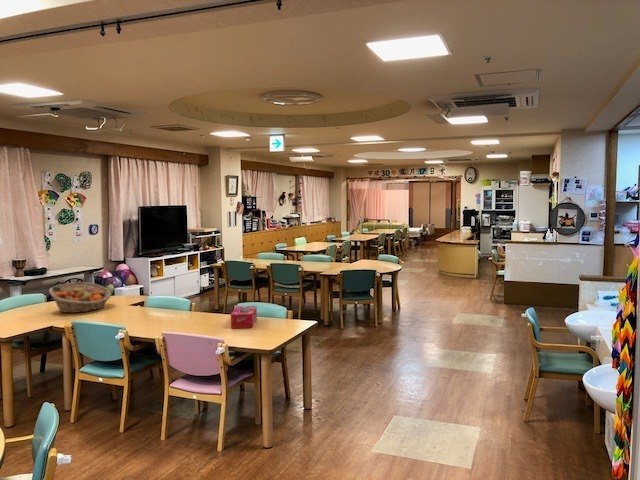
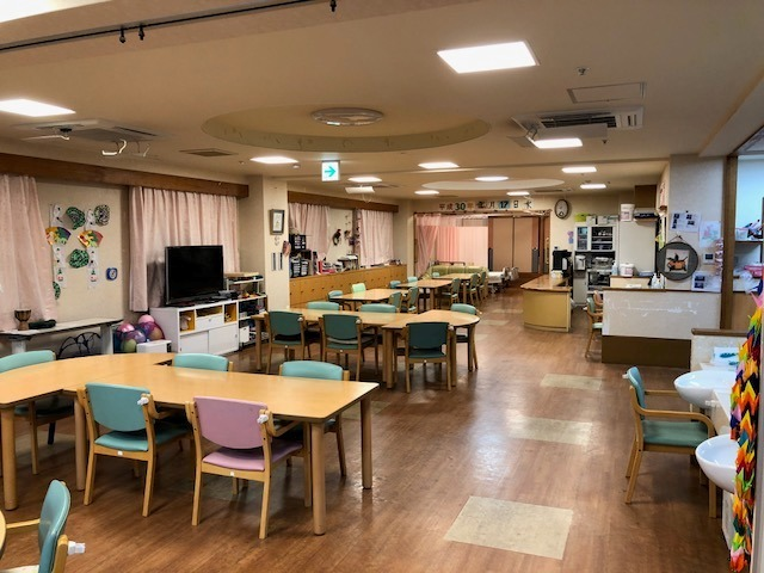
- tissue box (244, 316)
- fruit basket (80, 296)
